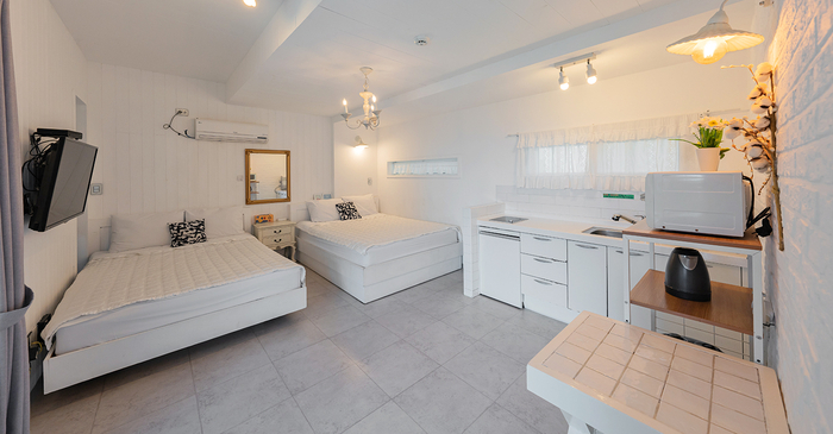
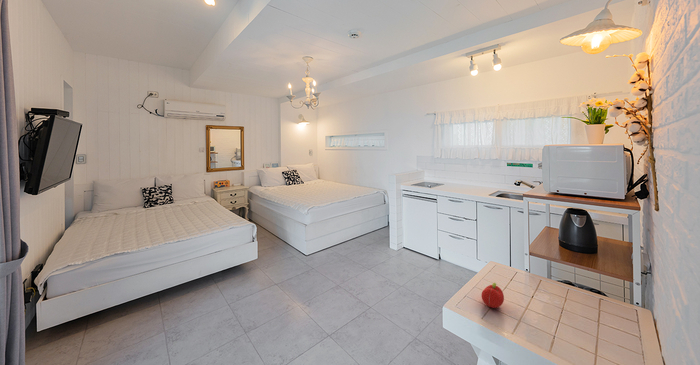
+ fruit (492, 294)
